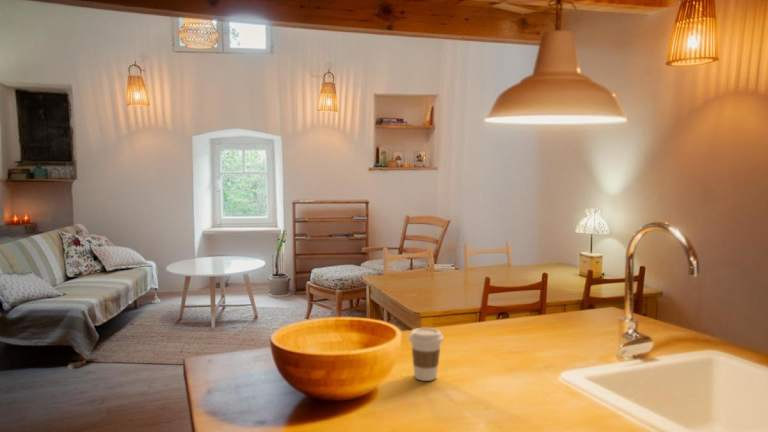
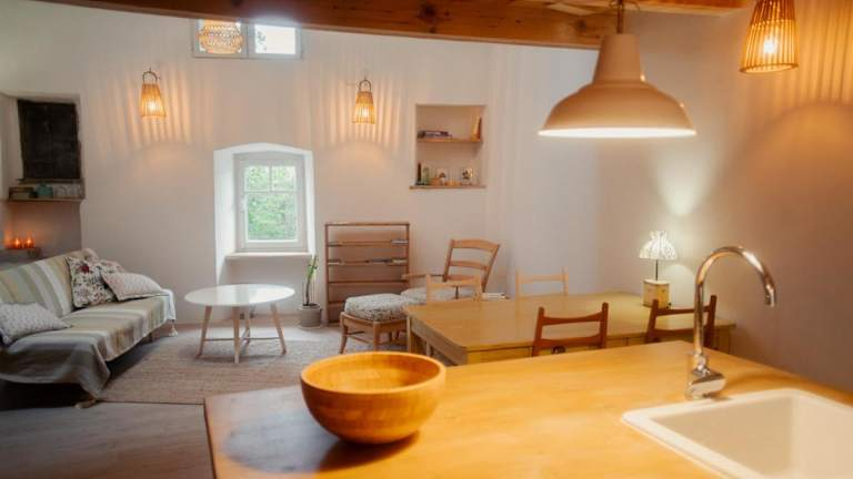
- coffee cup (425, 353)
